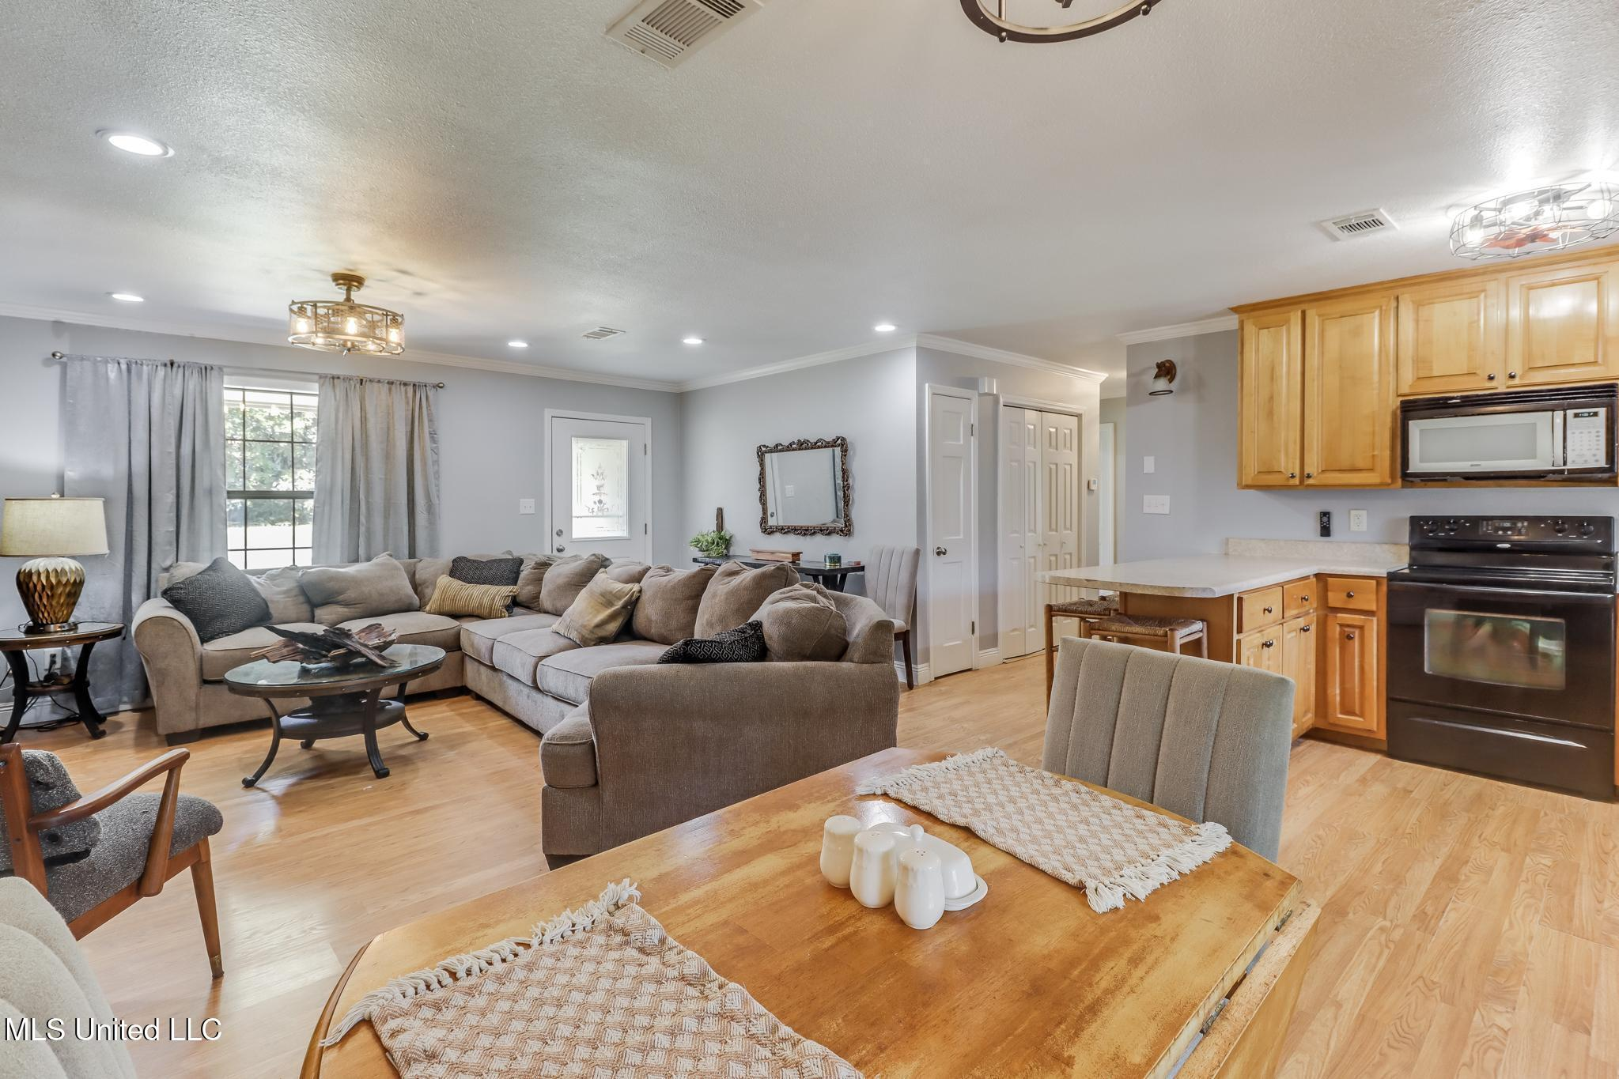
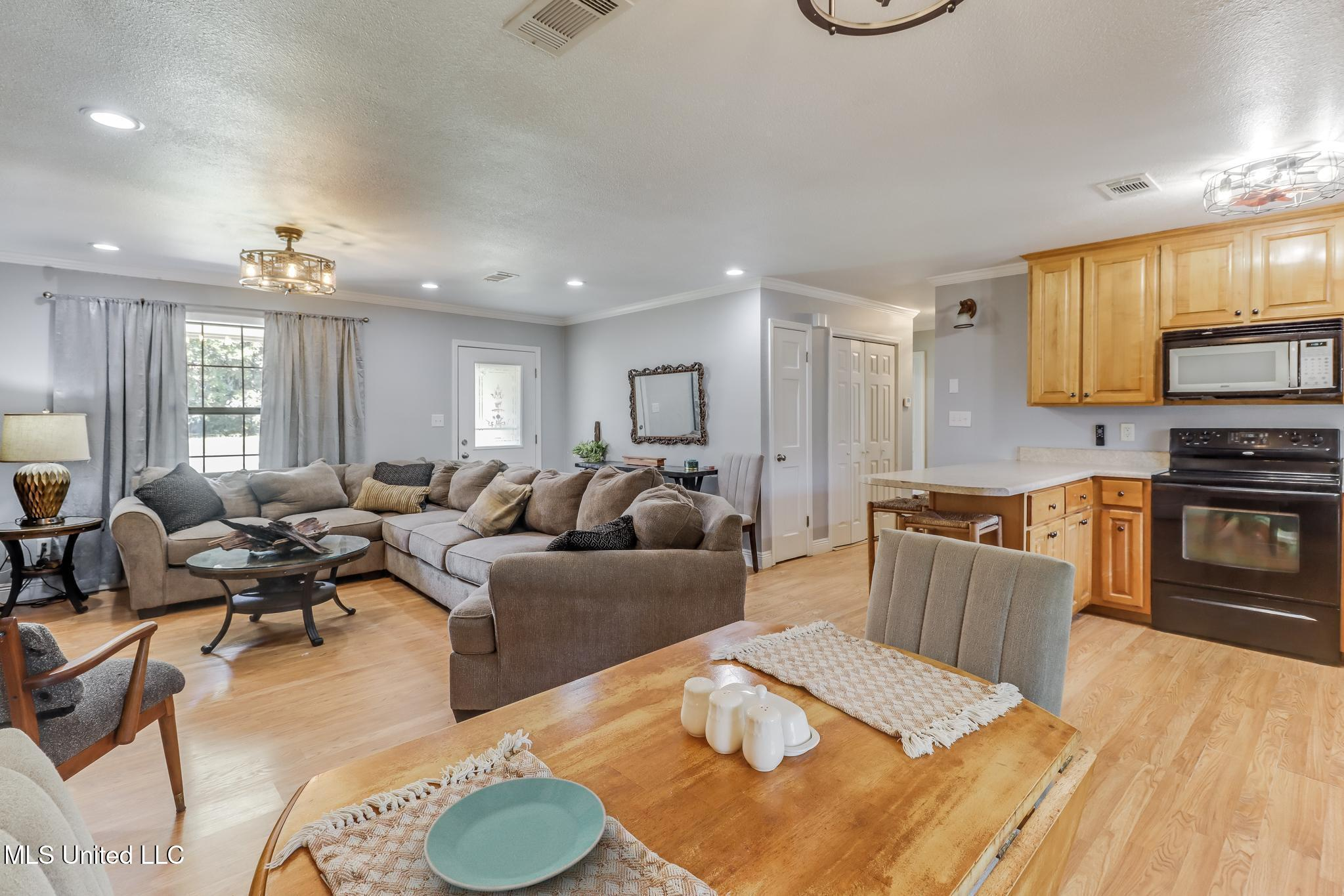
+ plate (518, 834)
